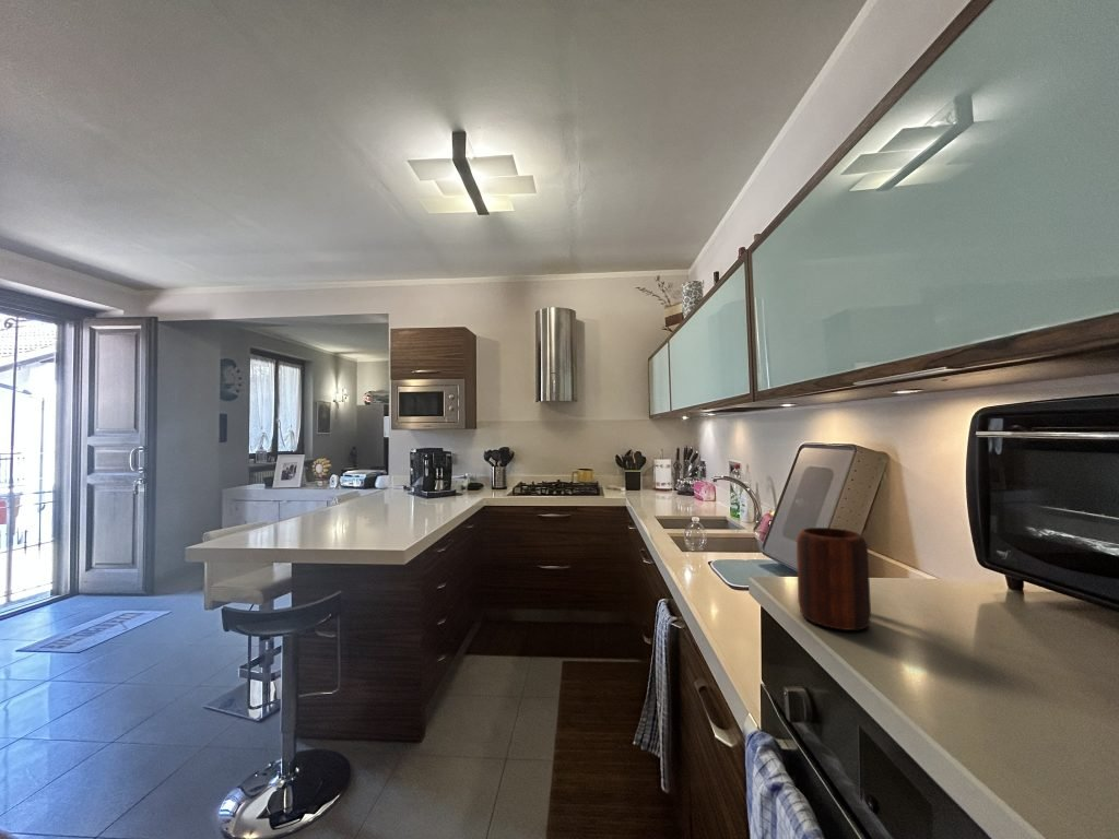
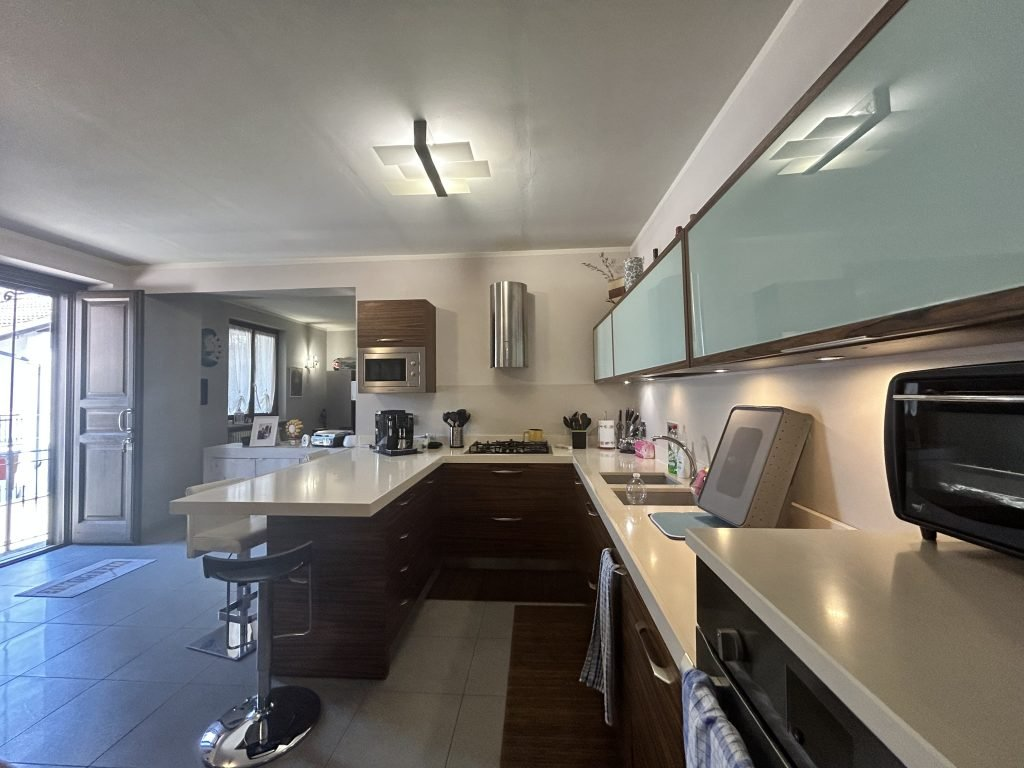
- mug (835, 572)
